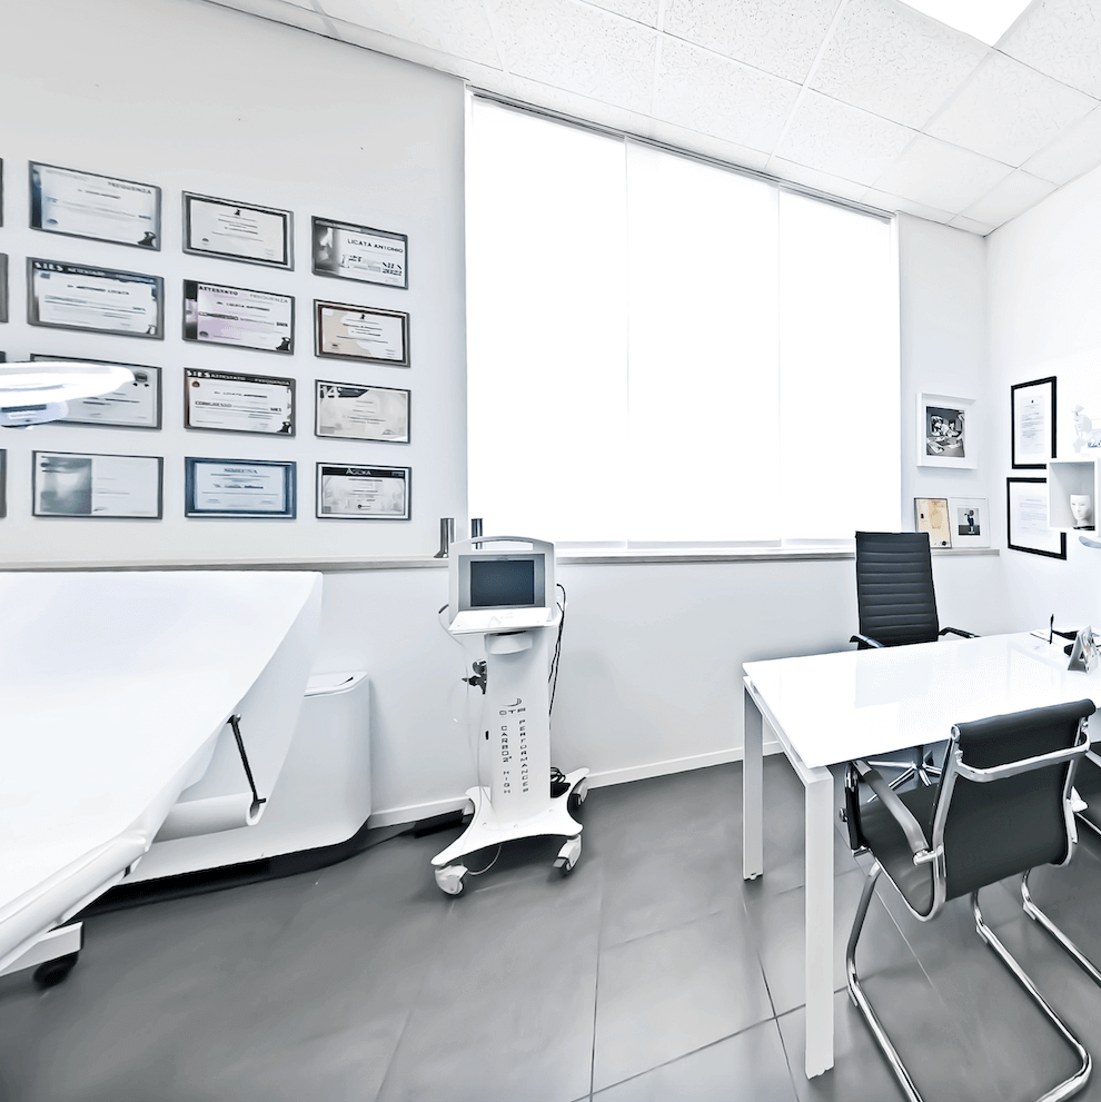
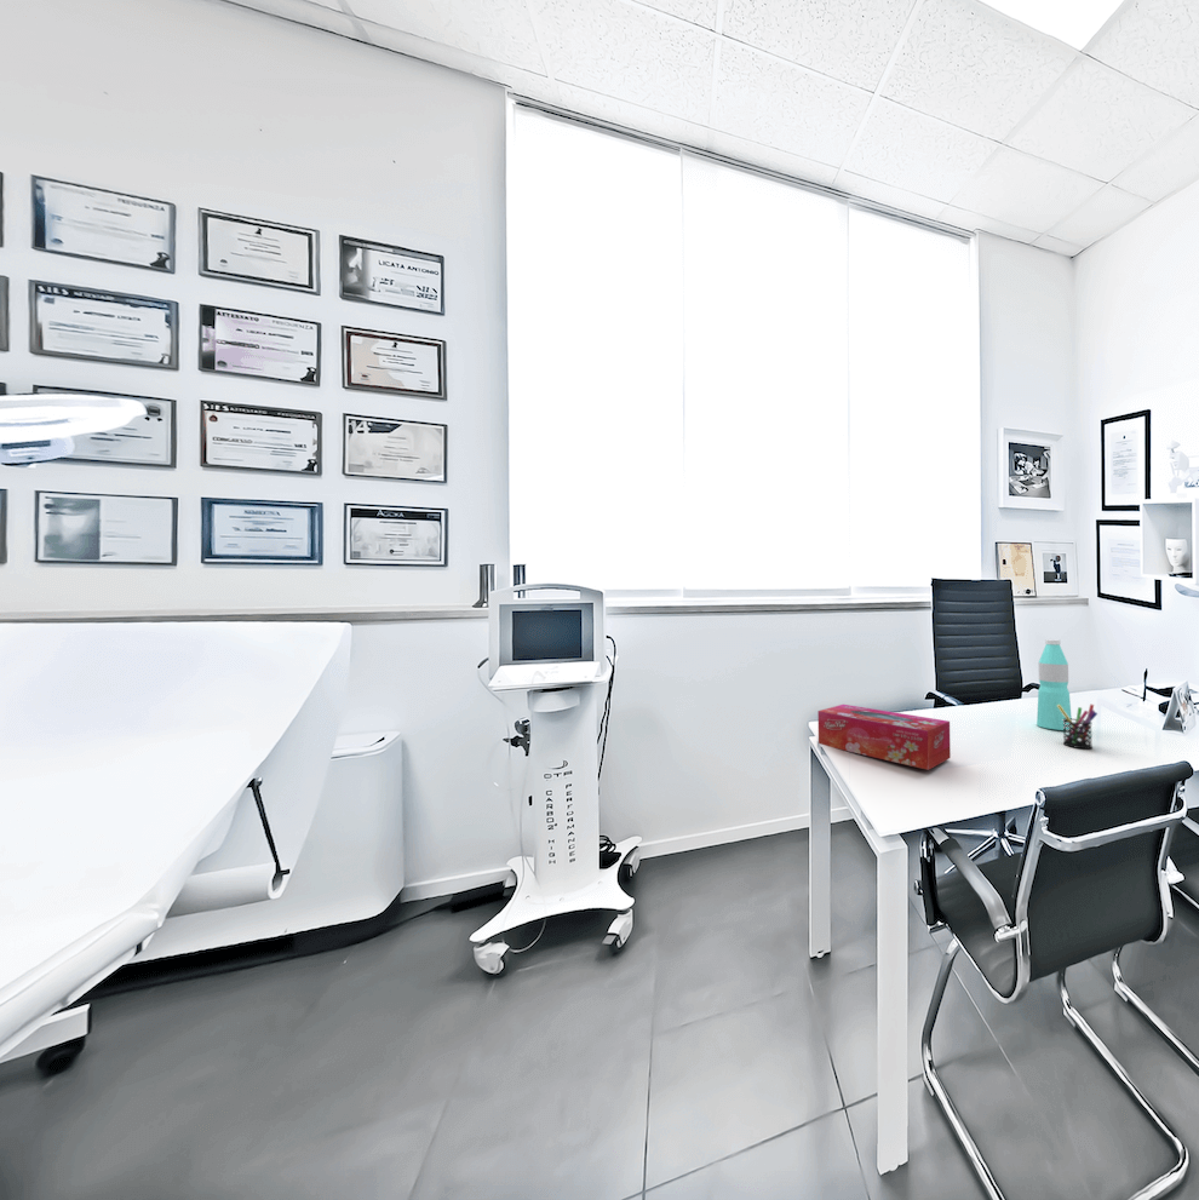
+ pen holder (1079, 724)
+ water bottle (1052, 683)
+ tissue box (880, 733)
